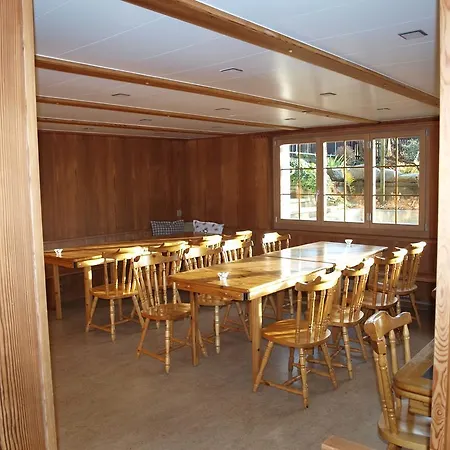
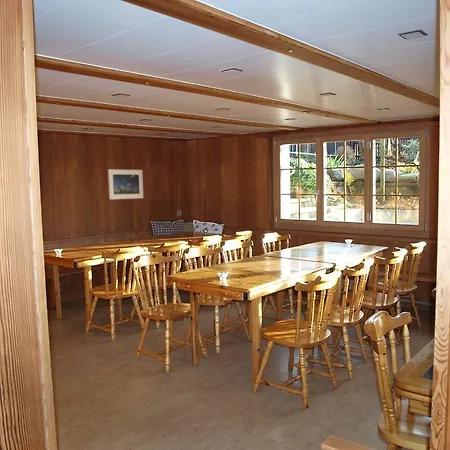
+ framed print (126, 184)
